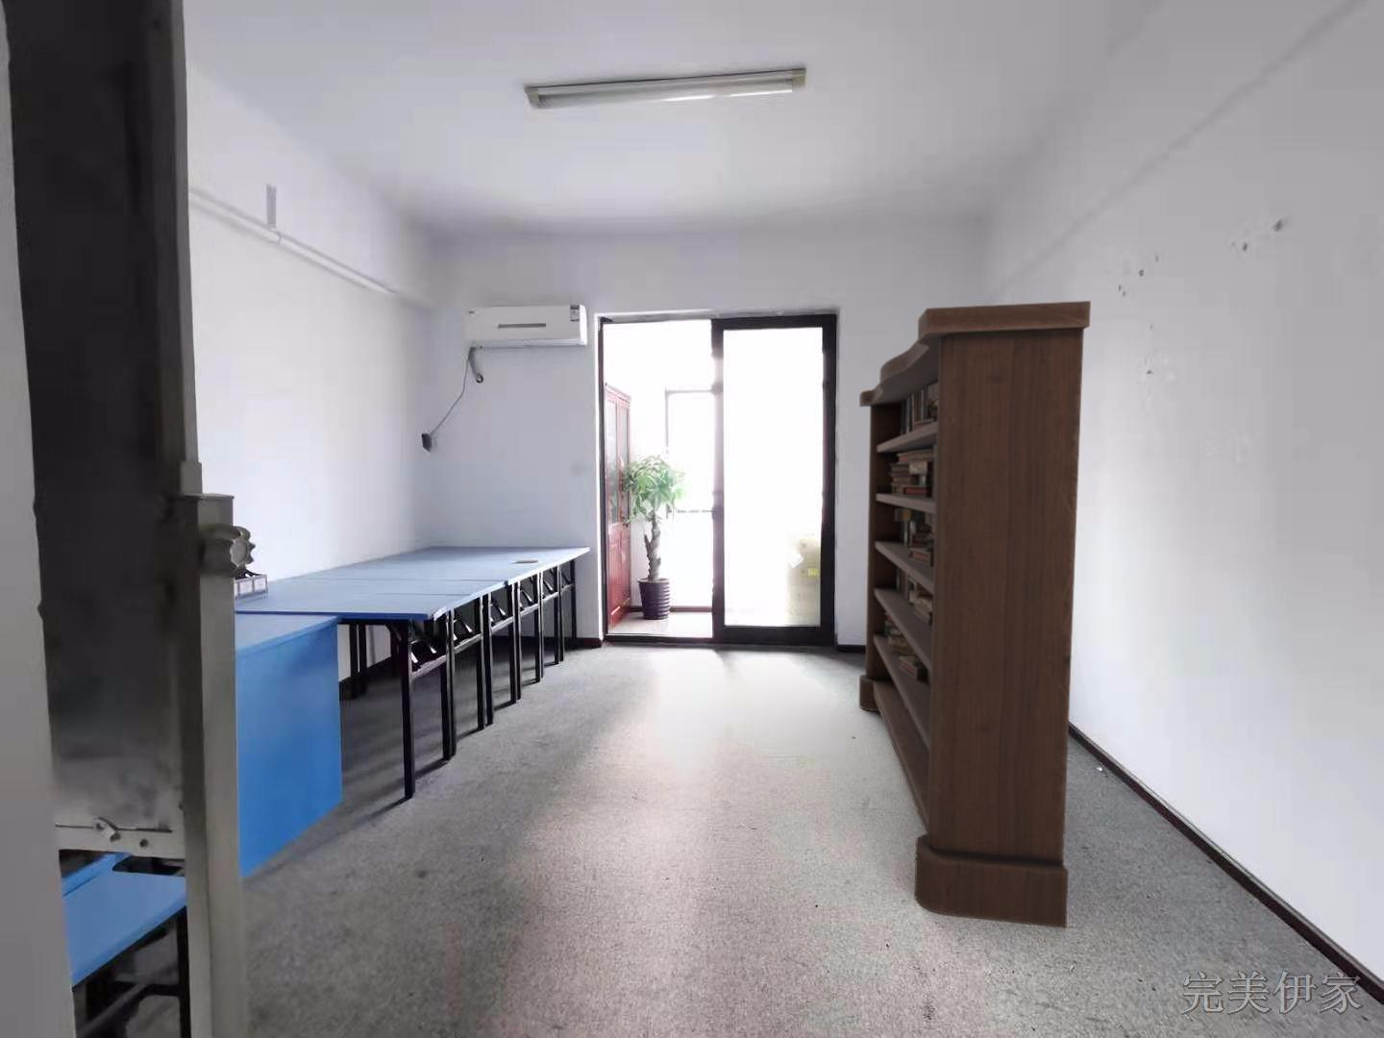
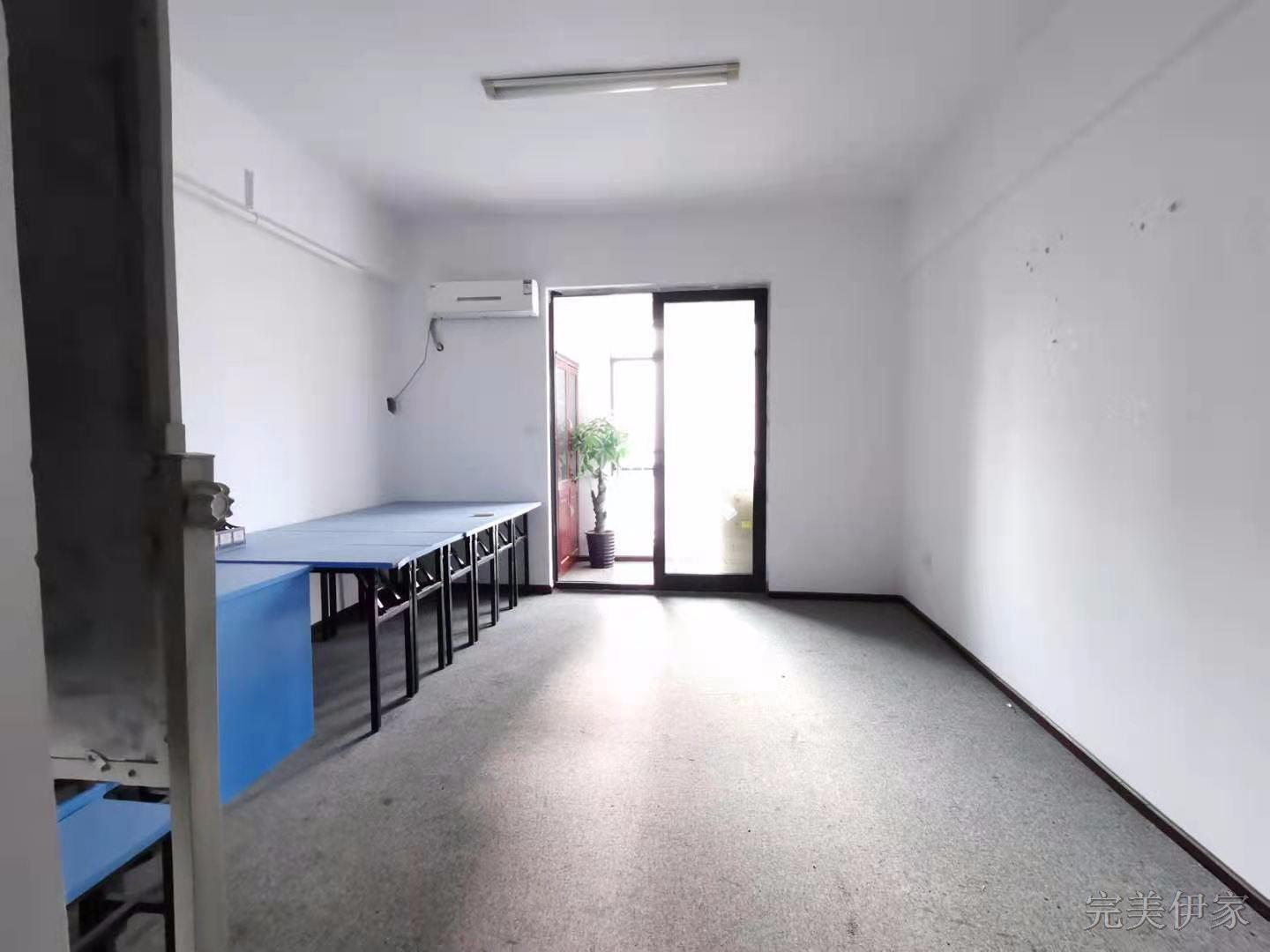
- bookcase (930, 575)
